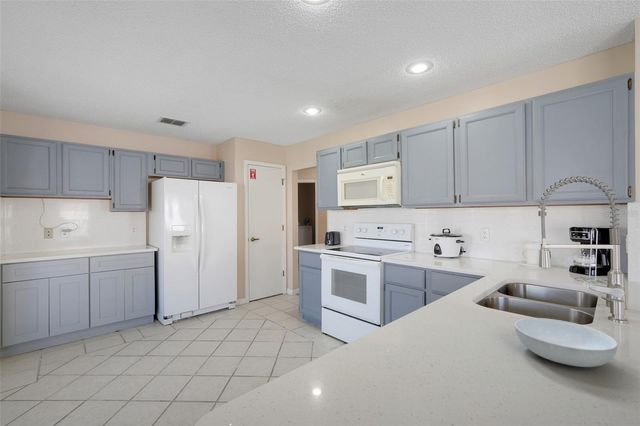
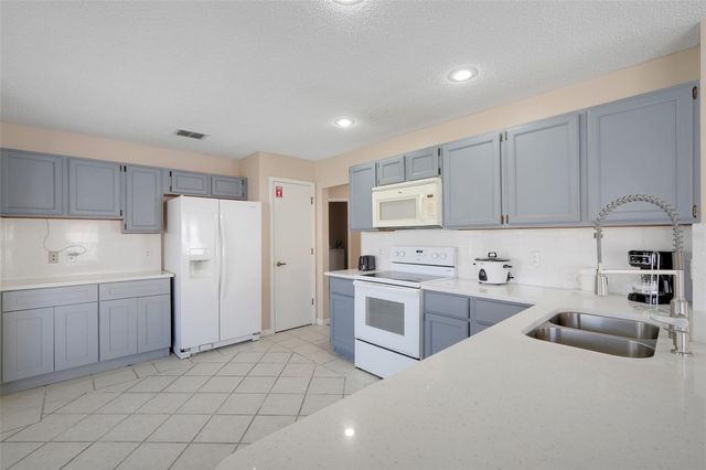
- serving bowl (561, 344)
